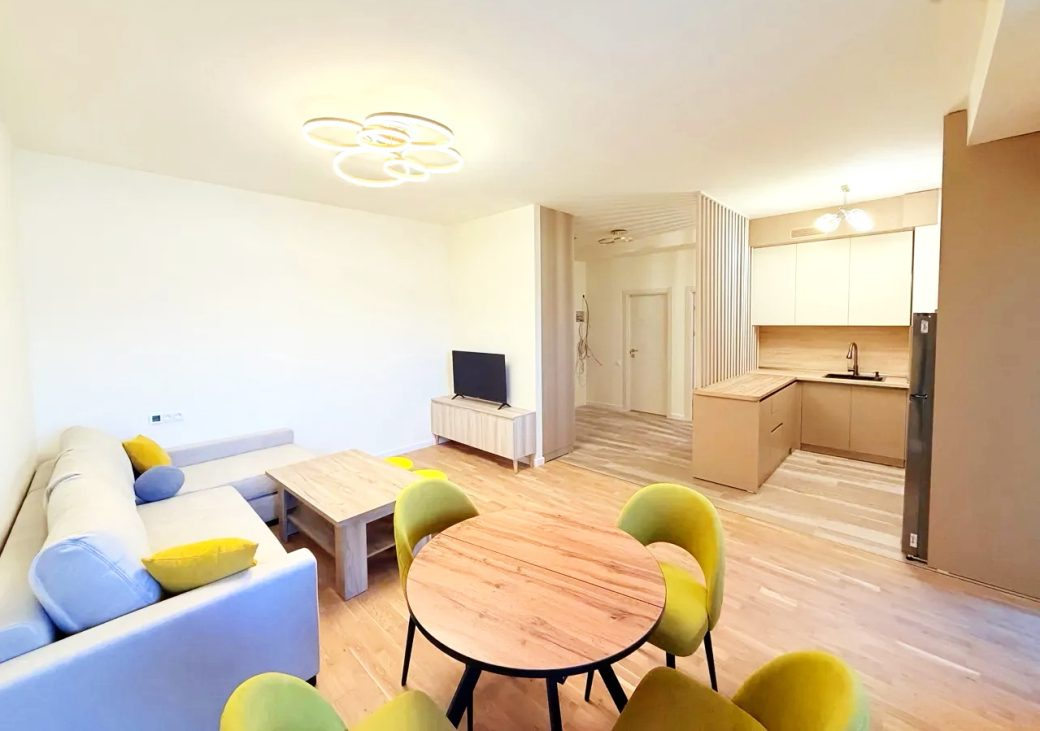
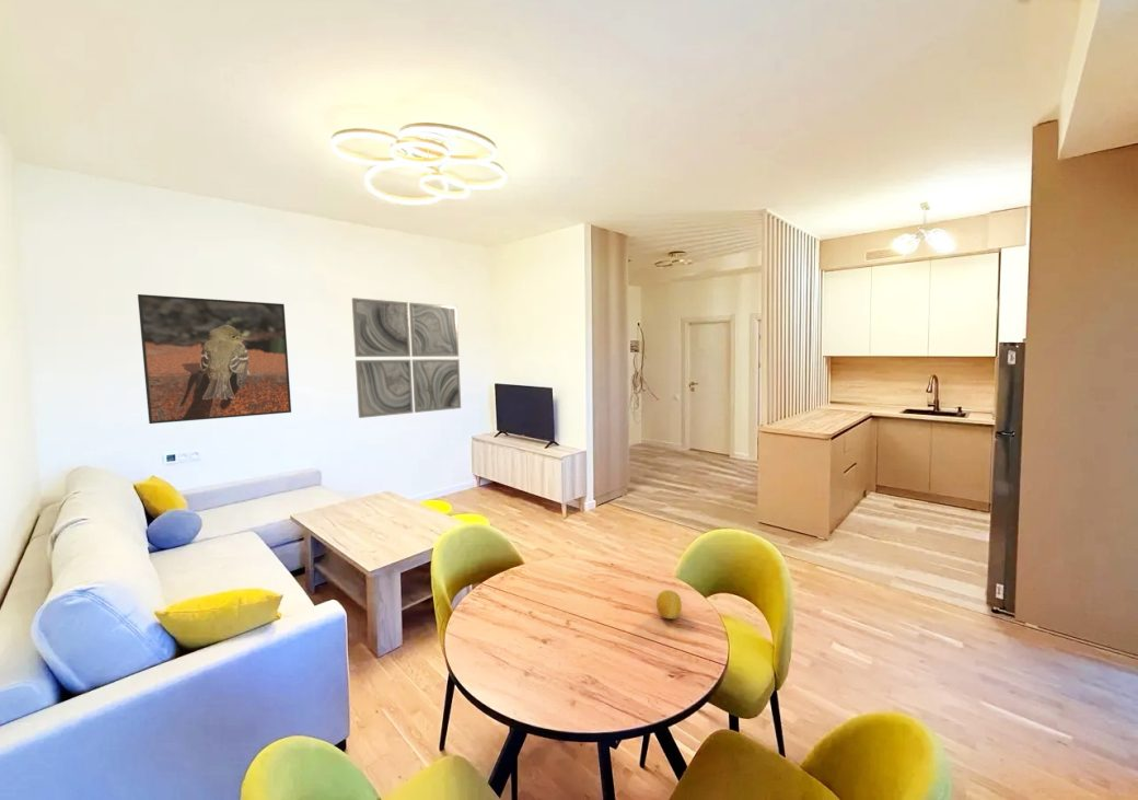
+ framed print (221, 359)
+ fruit (669, 604)
+ wall art (411, 356)
